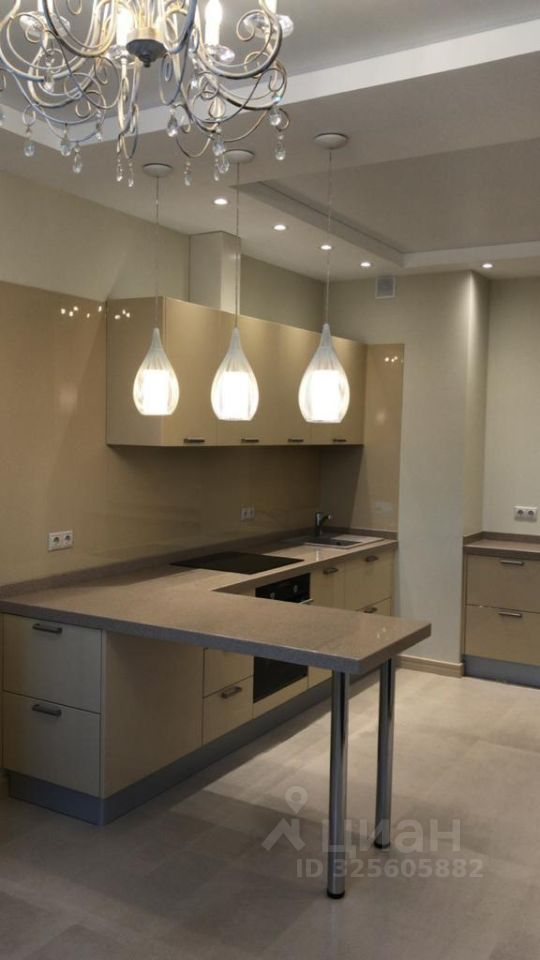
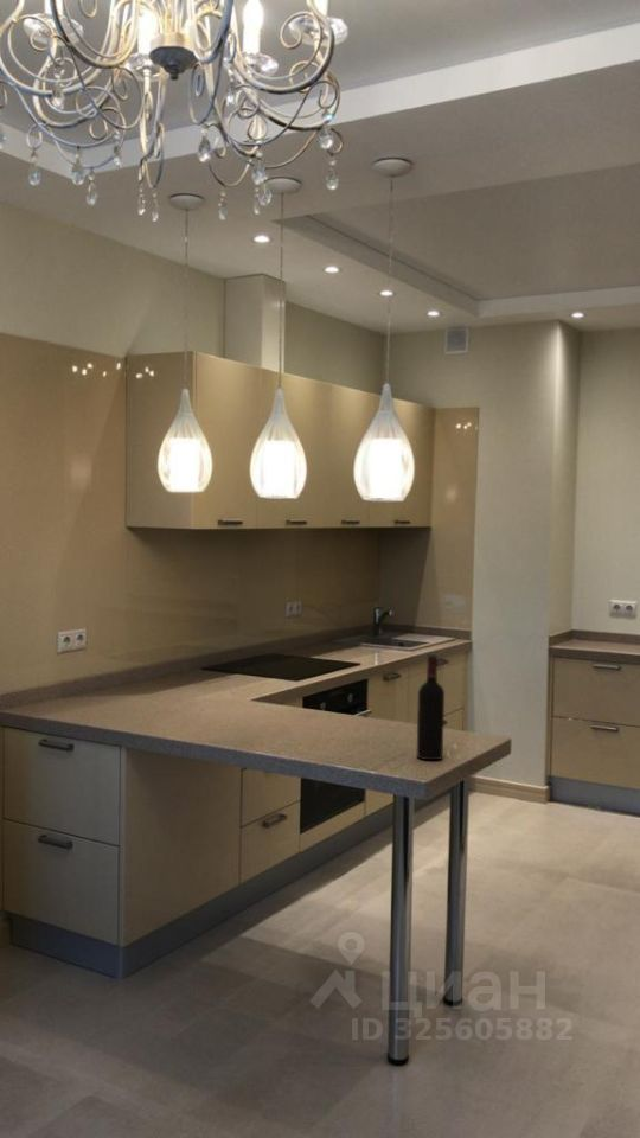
+ wine bottle (430, 707)
